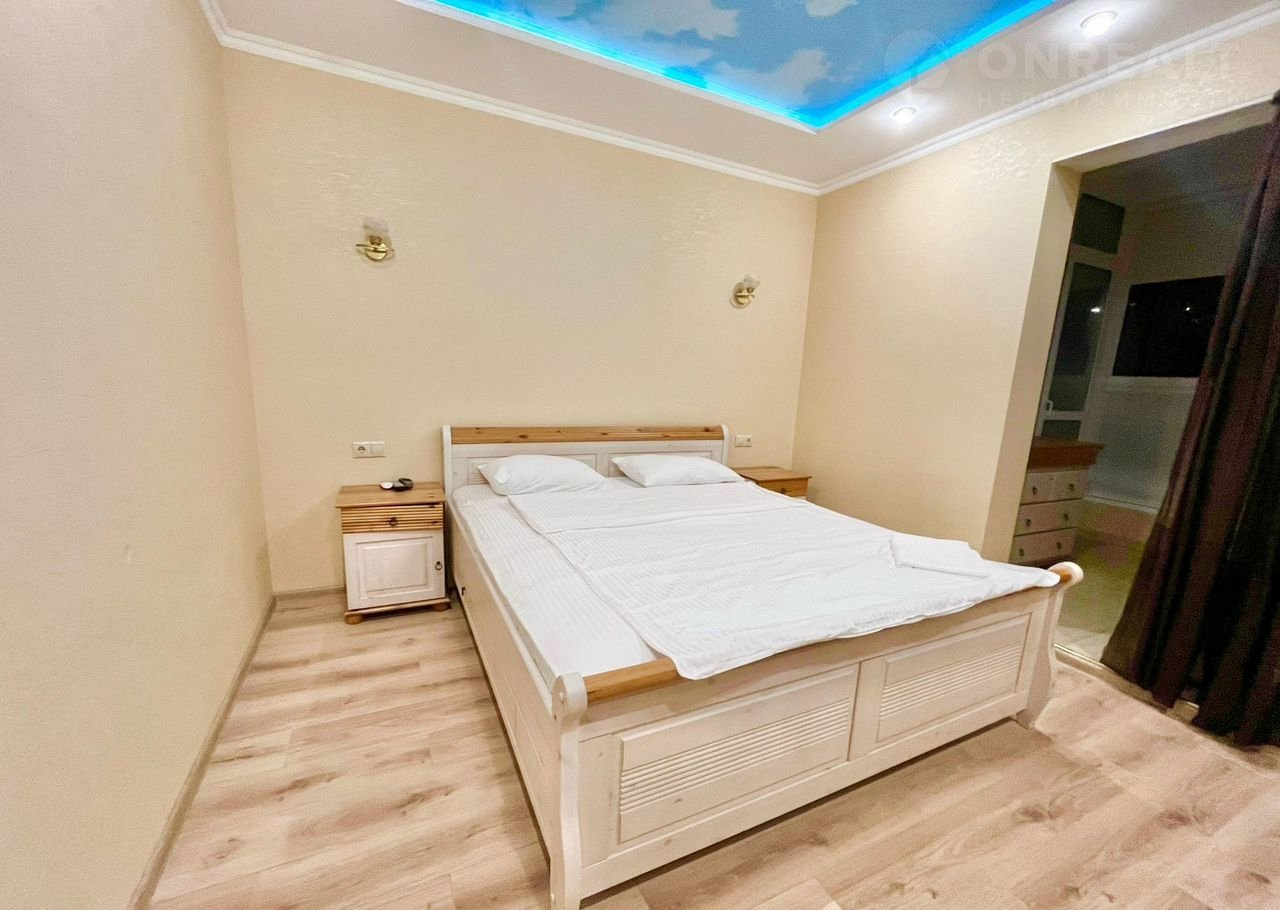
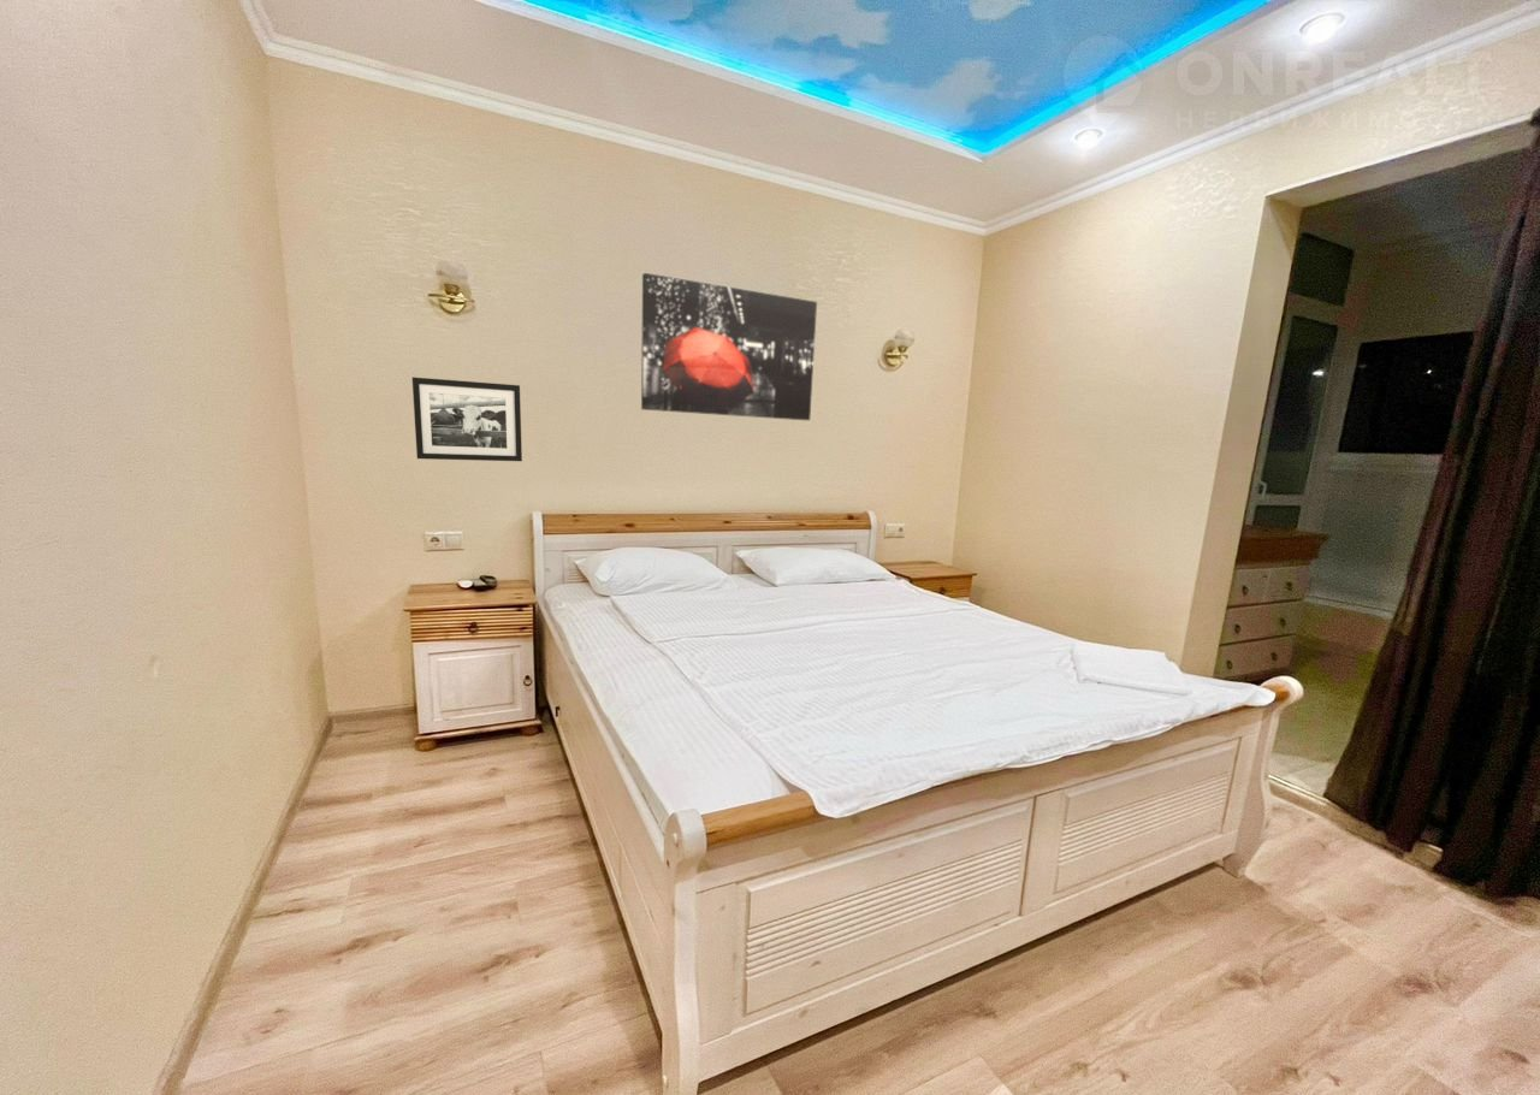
+ wall art (733, 353)
+ picture frame (469, 421)
